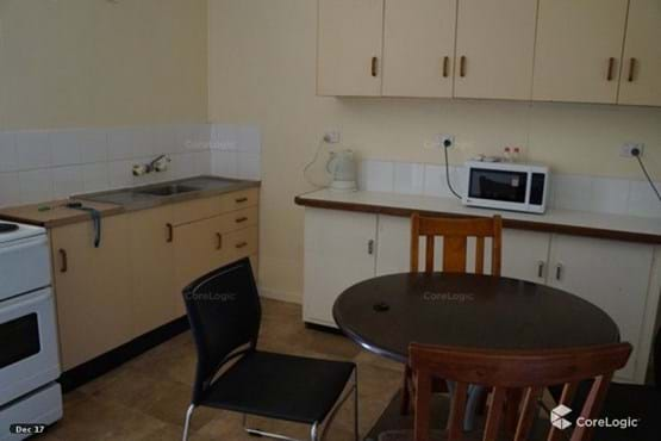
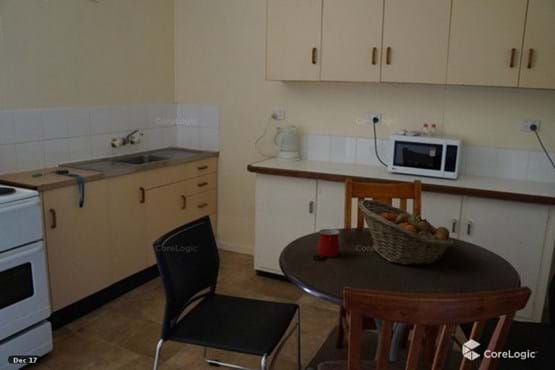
+ fruit basket (403, 229)
+ mug (328, 243)
